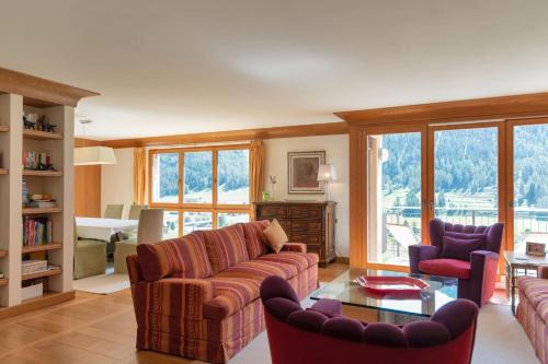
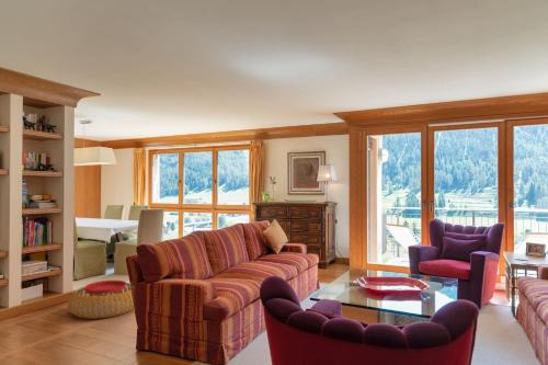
+ pouf (105, 297)
